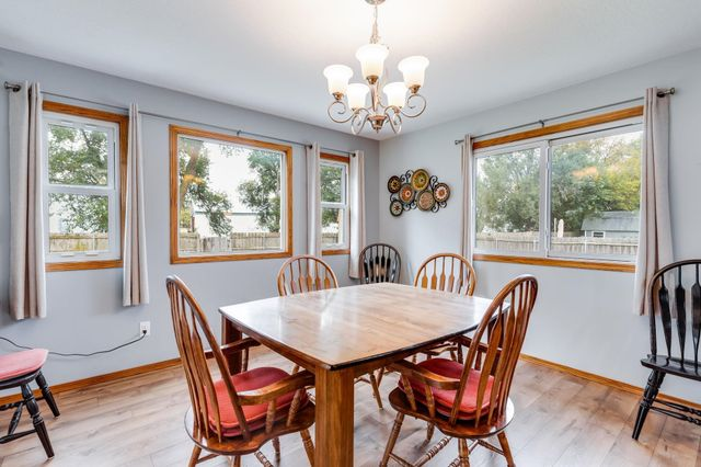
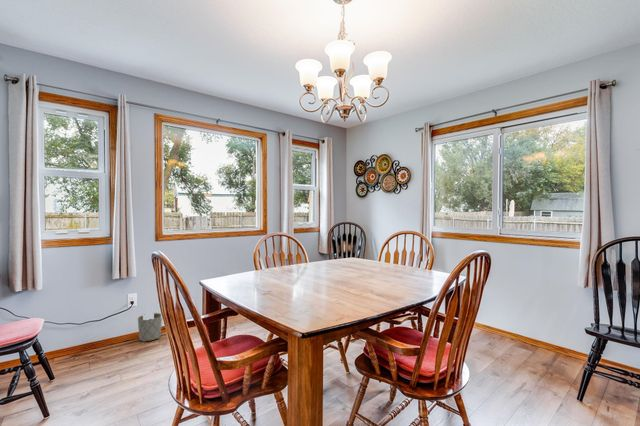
+ planter (150, 327)
